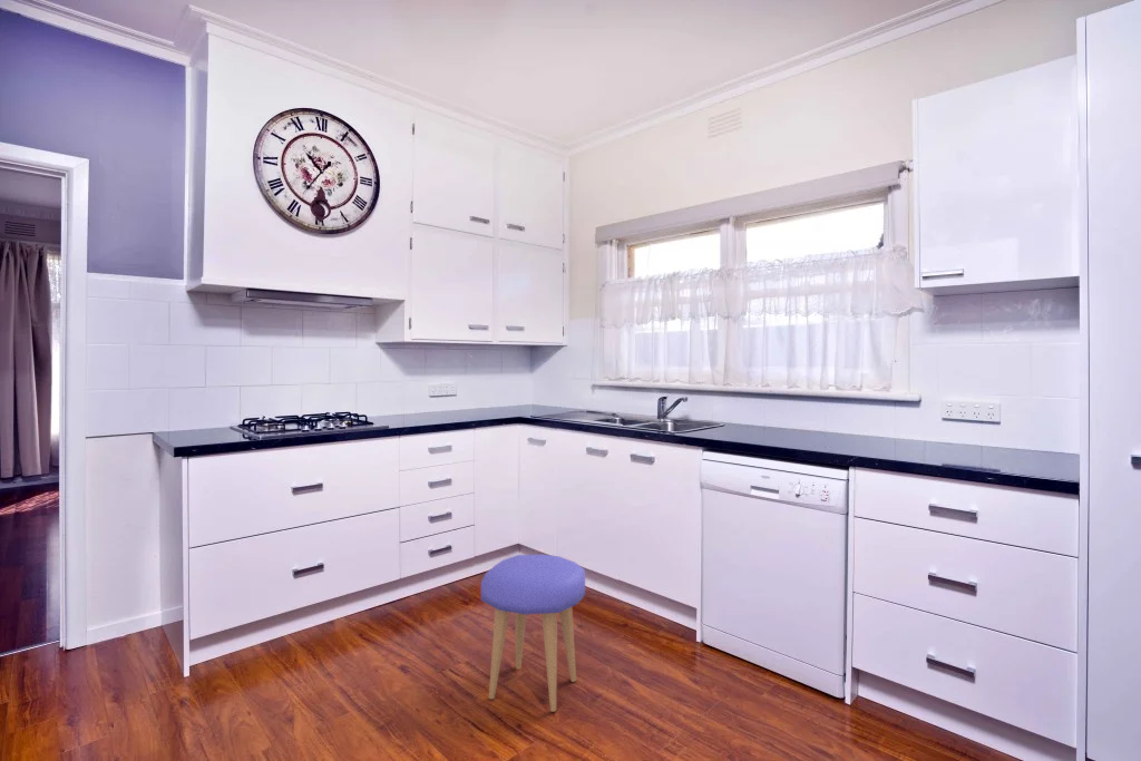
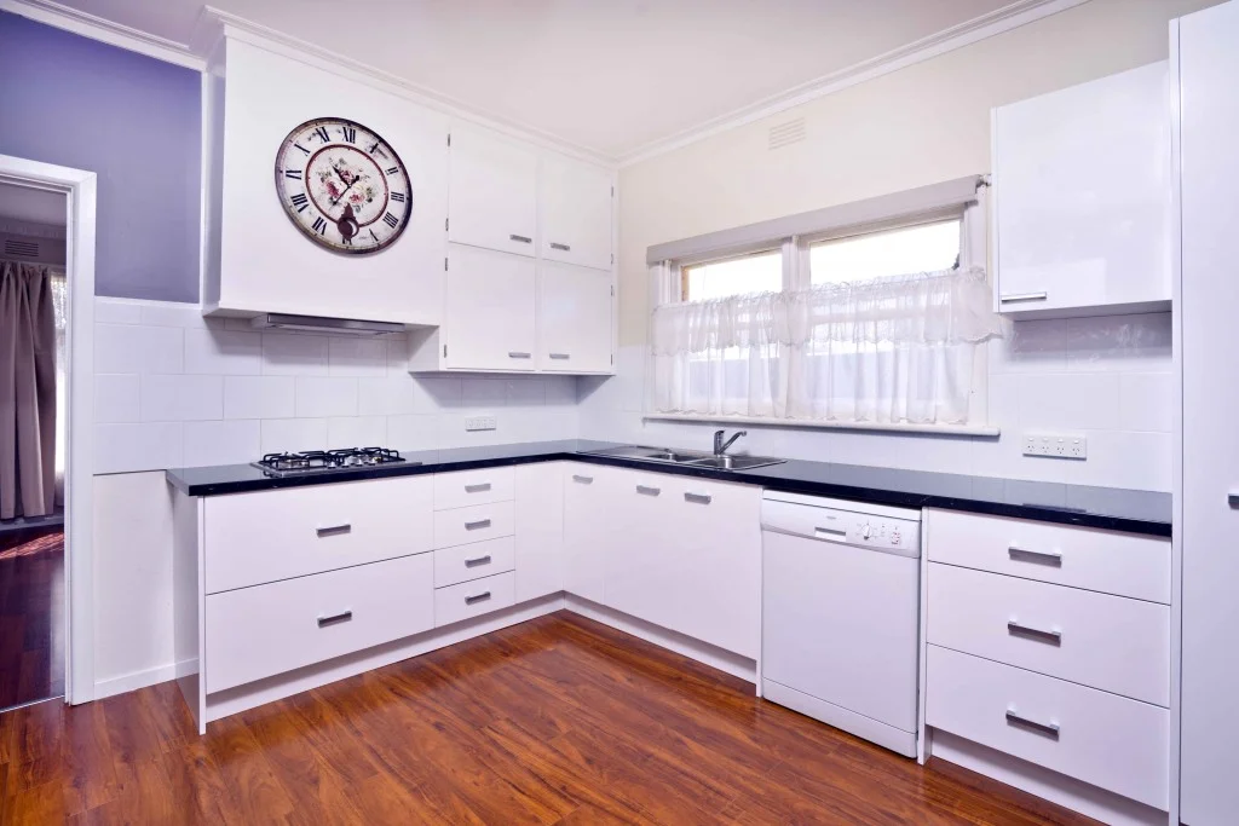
- stool (543, 627)
